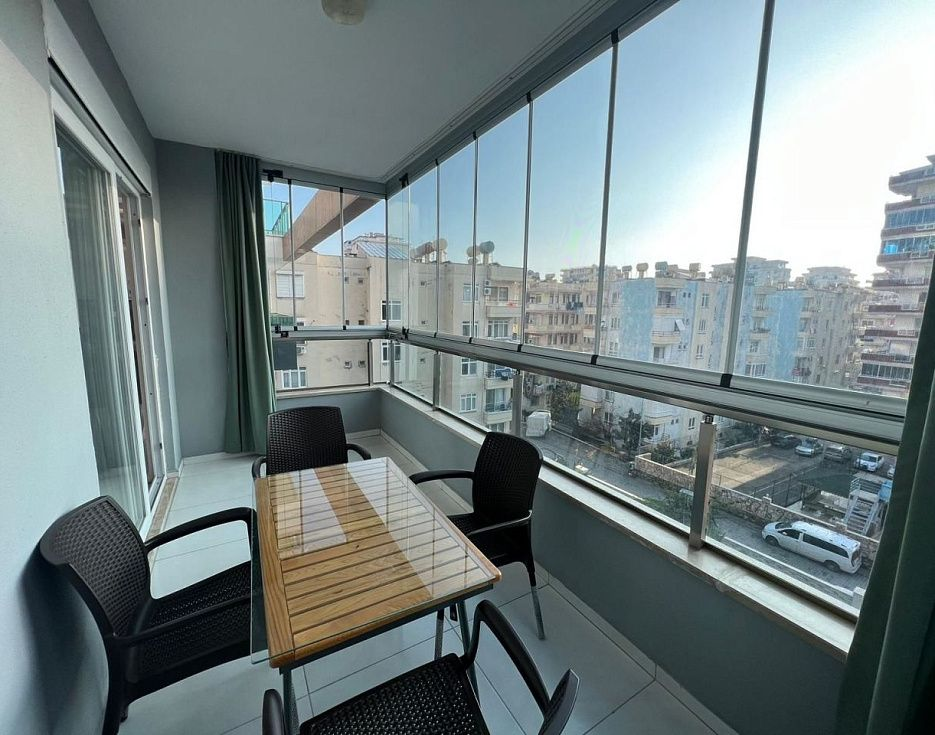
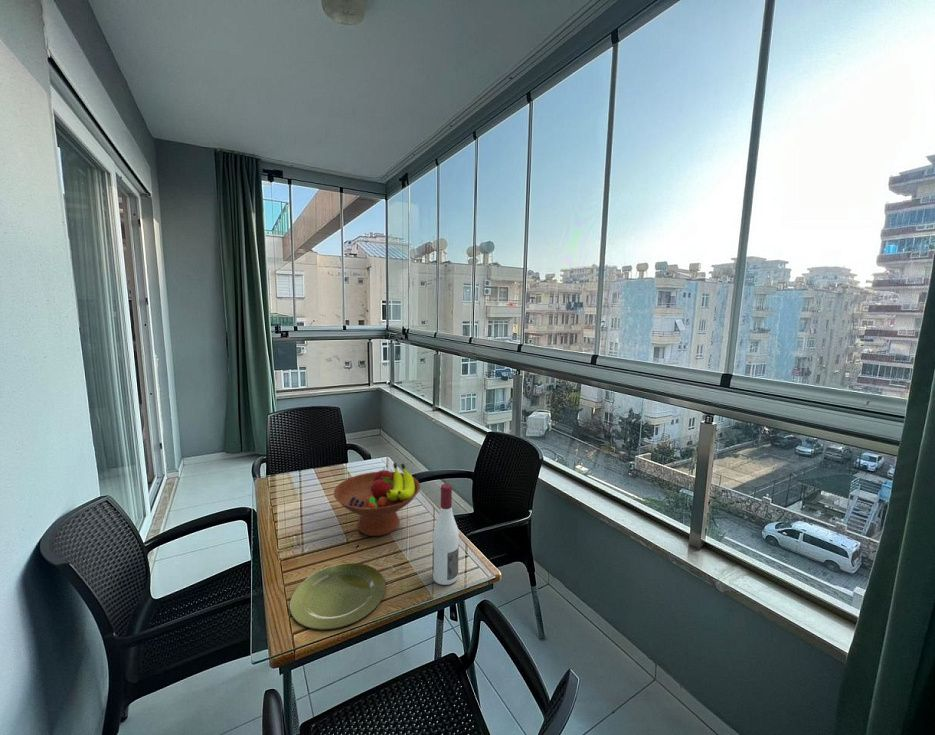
+ plate (339, 593)
+ alcohol (445, 532)
+ fruit bowl (378, 499)
